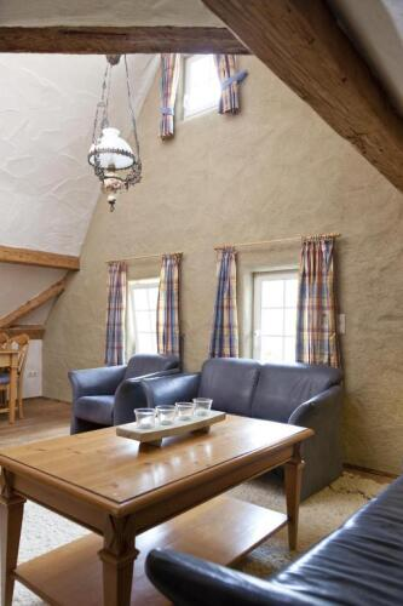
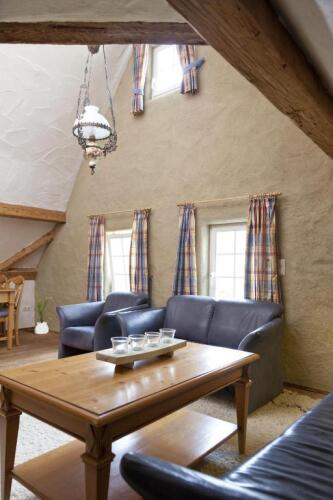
+ house plant (41, 312)
